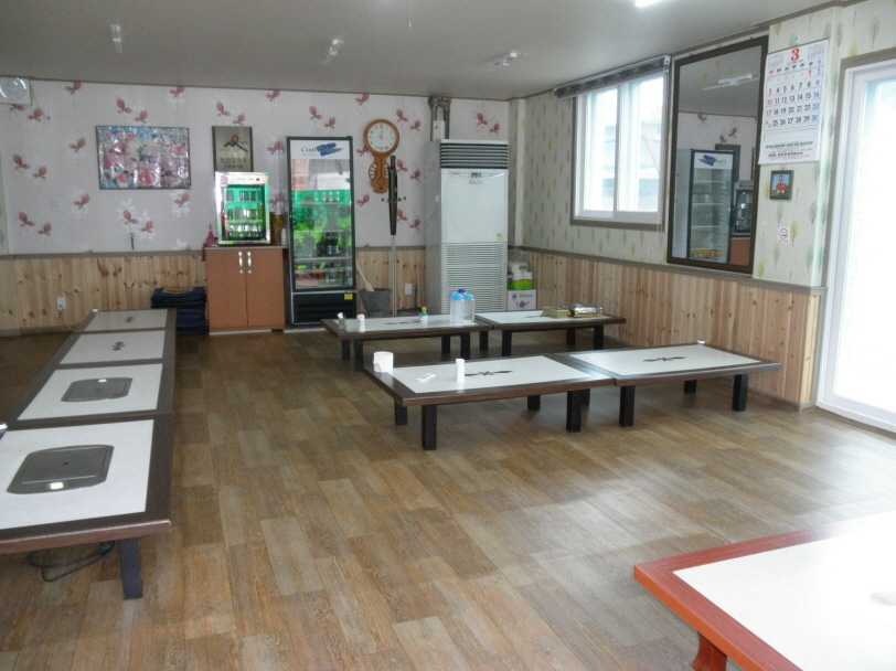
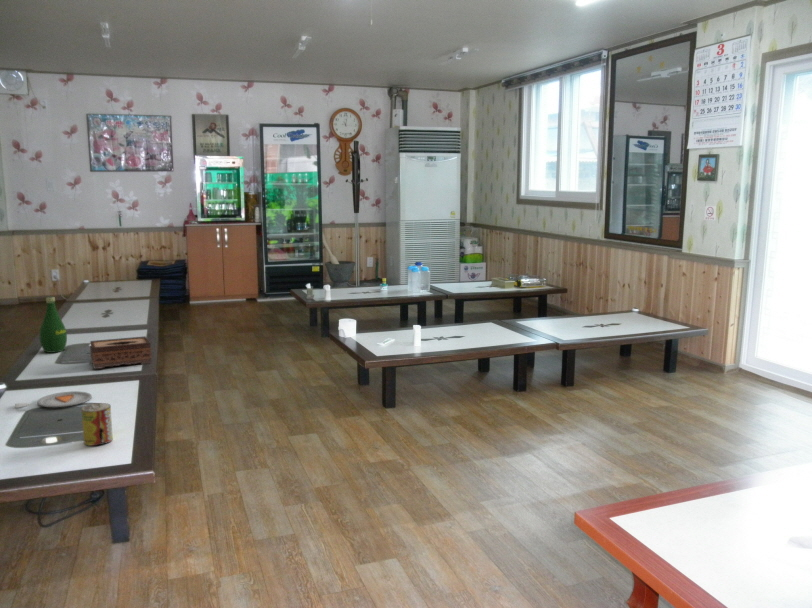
+ bottle (52, 324)
+ dinner plate (54, 400)
+ tissue box (120, 352)
+ beverage can (97, 424)
